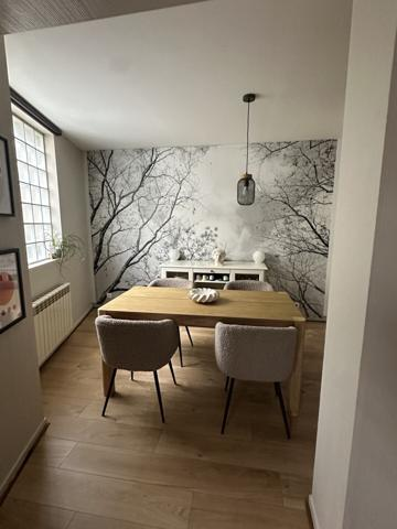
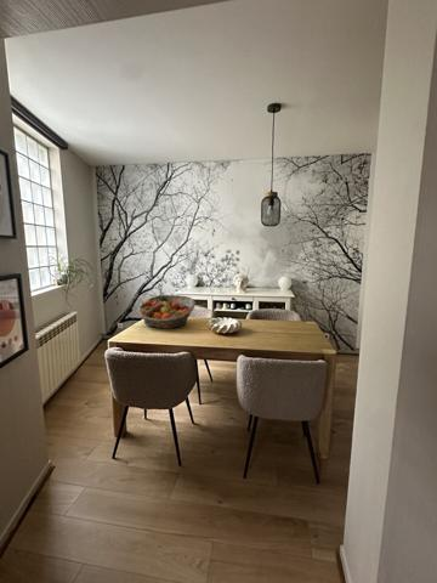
+ fruit basket (166, 310)
